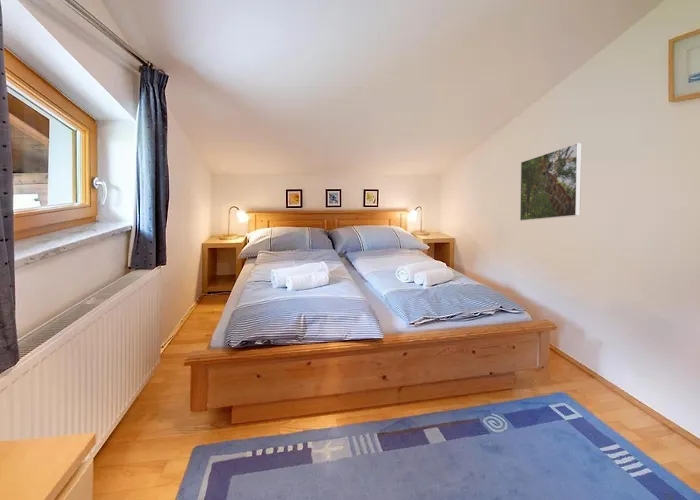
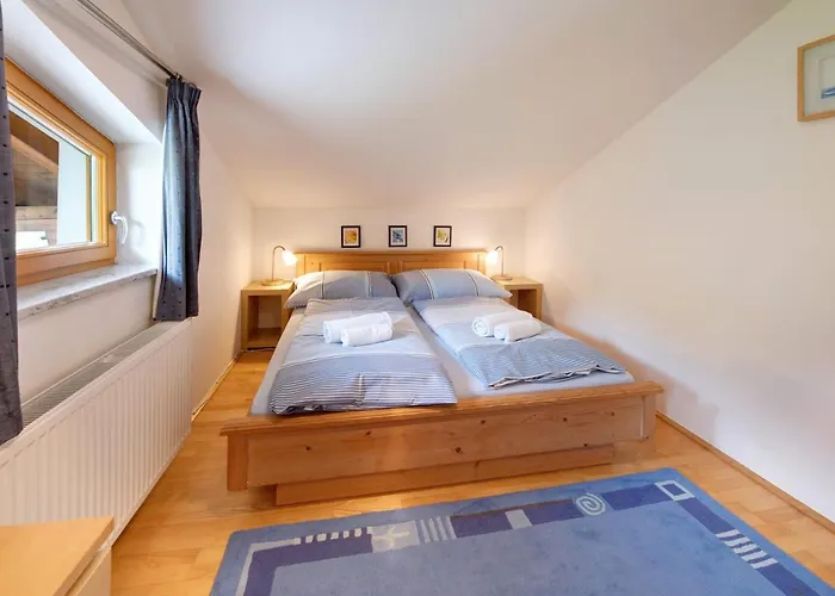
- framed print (547, 186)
